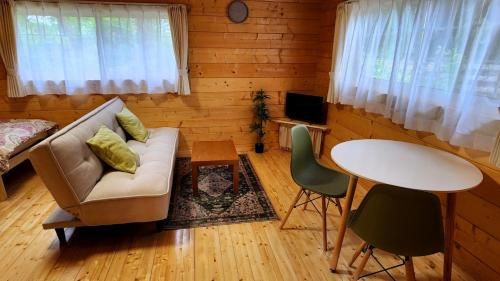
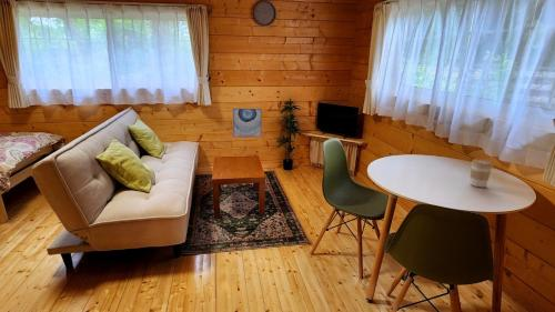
+ coffee cup (480, 172)
+ wall art (246, 122)
